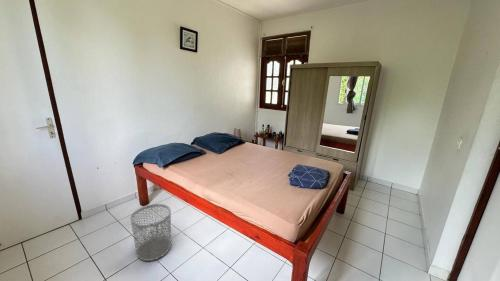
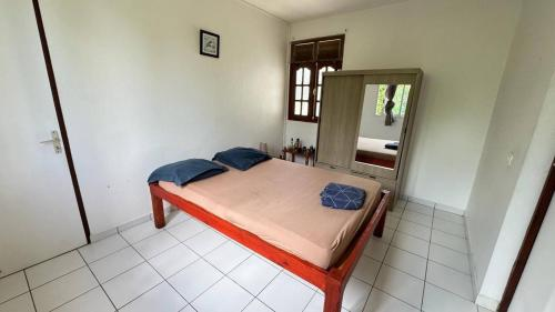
- waste bin (152, 232)
